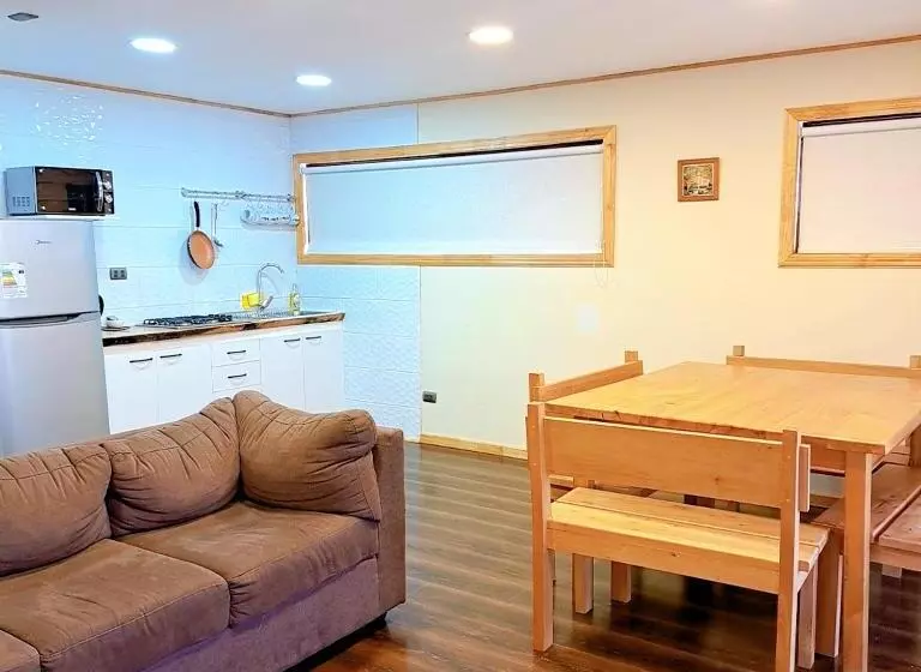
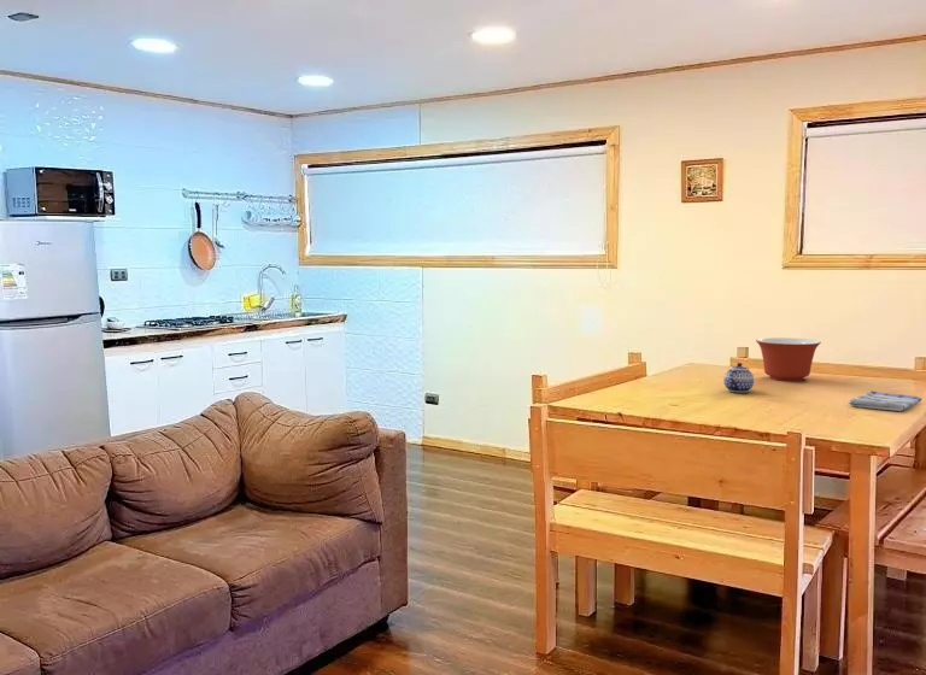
+ teapot (738, 376)
+ dish towel (885, 400)
+ mixing bowl (787, 359)
